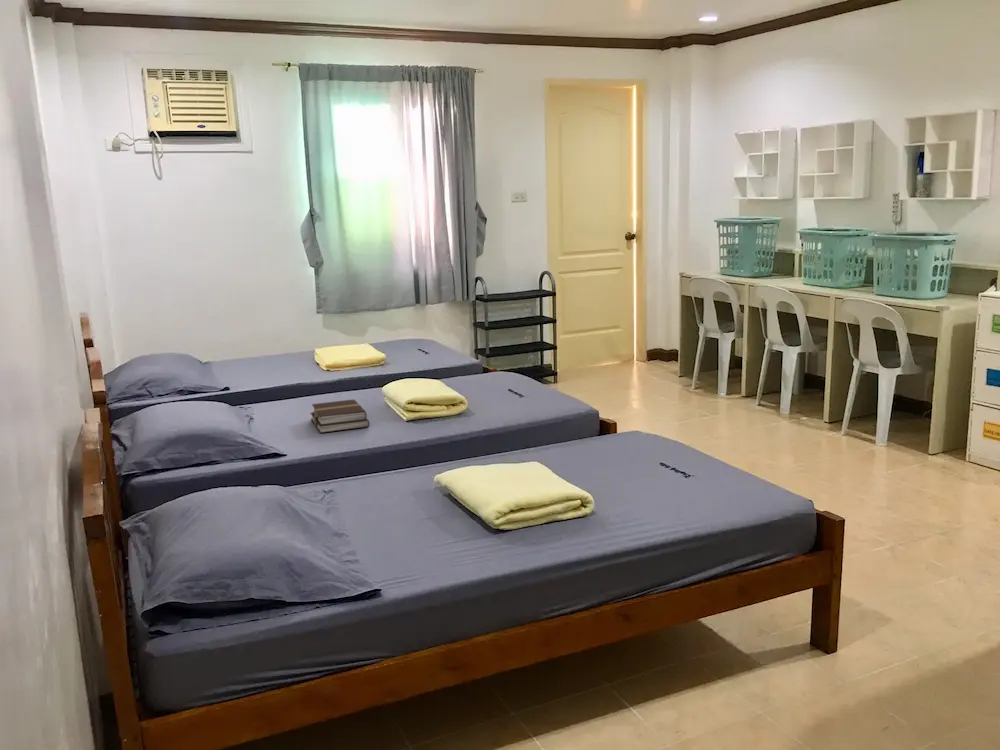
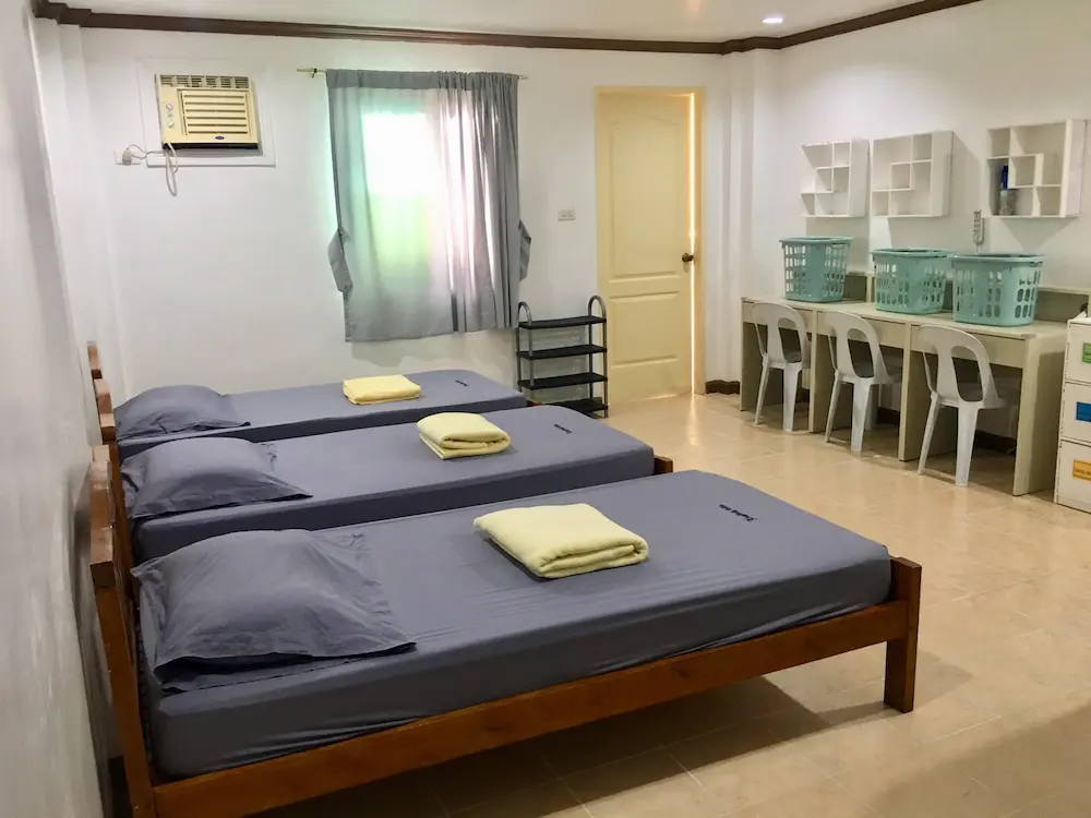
- book (339, 415)
